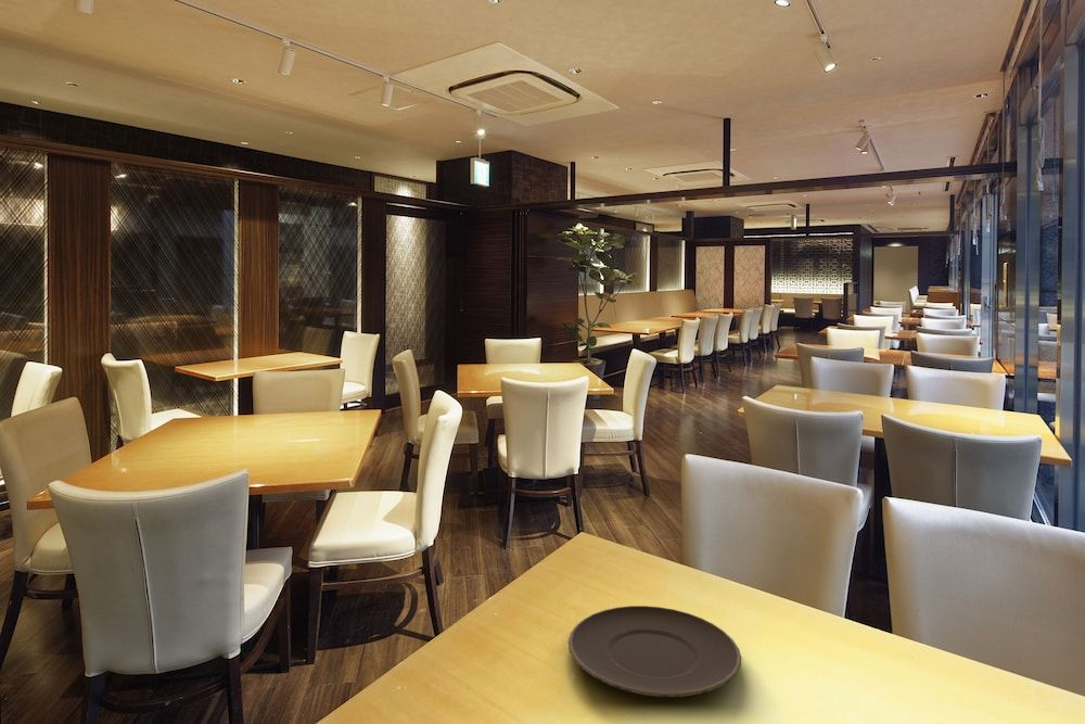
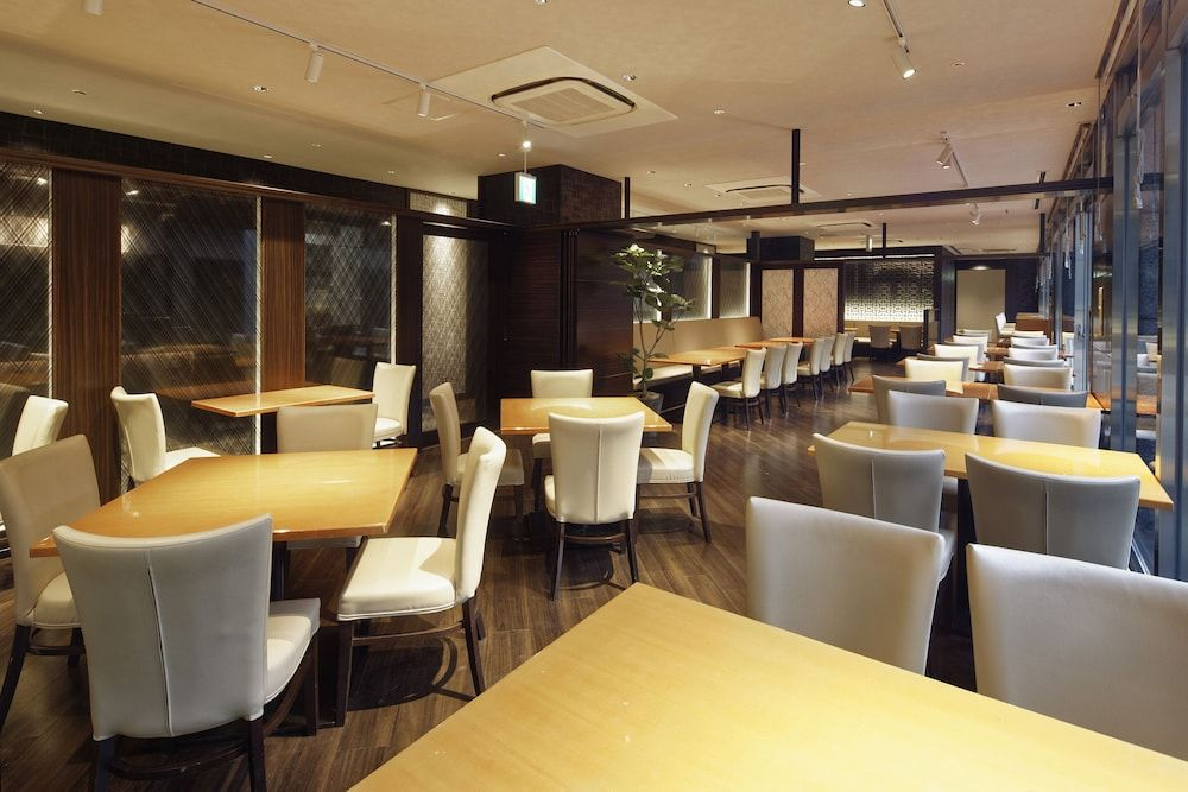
- plate (652, 649)
